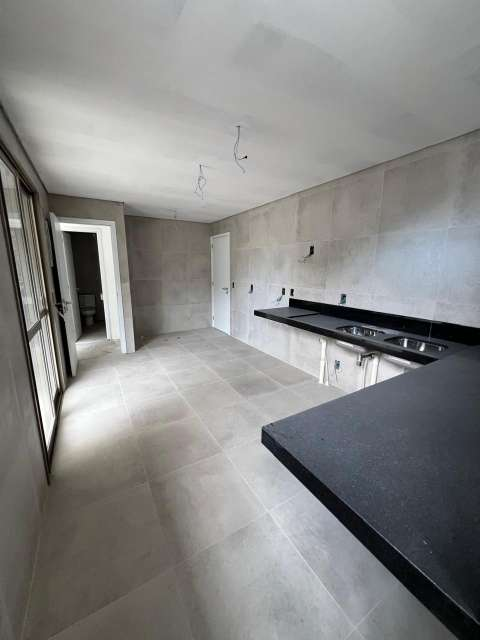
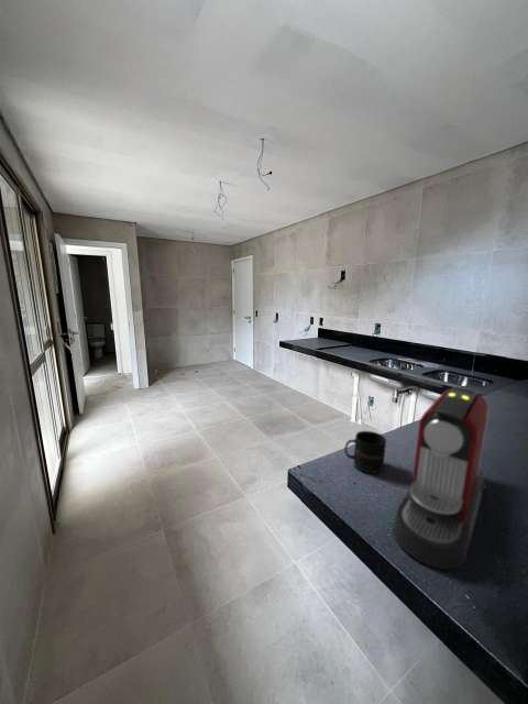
+ mug (364, 450)
+ coffee maker (449, 453)
